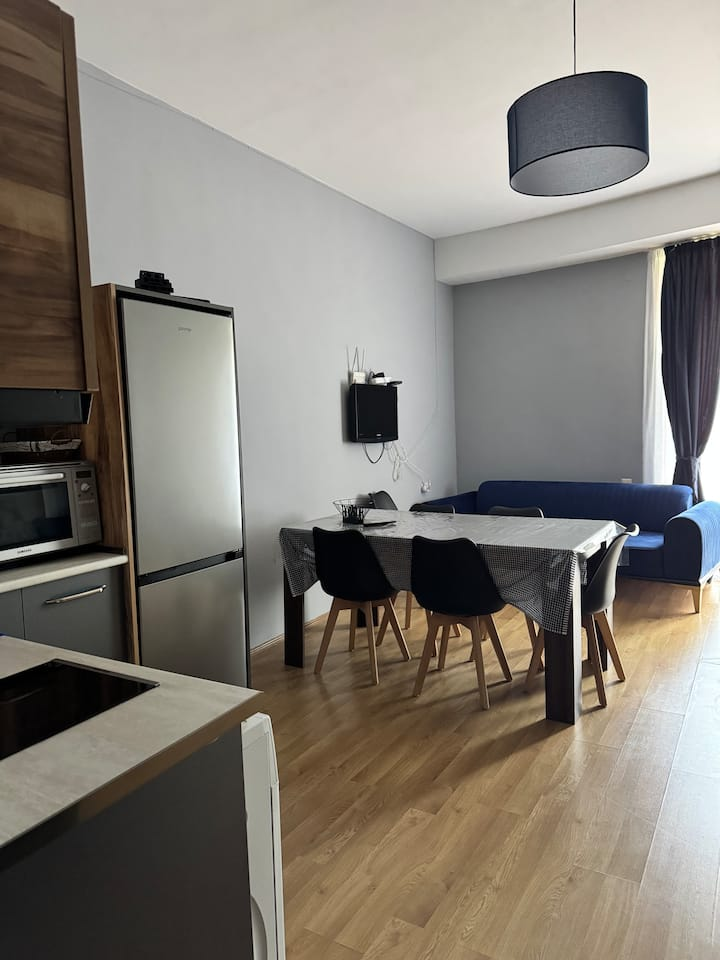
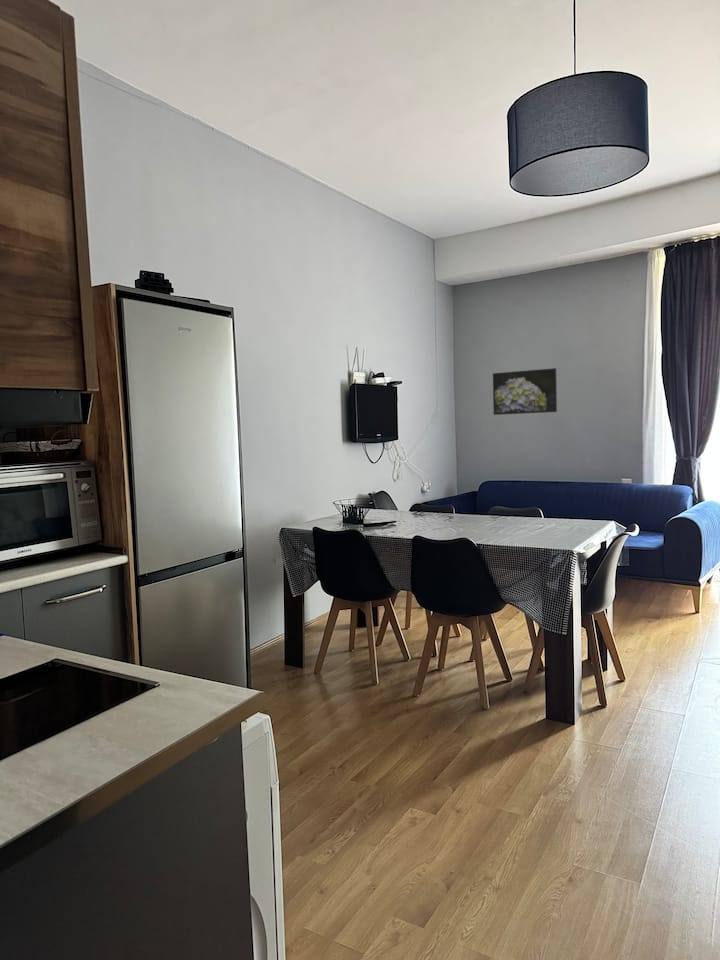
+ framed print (524, 392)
